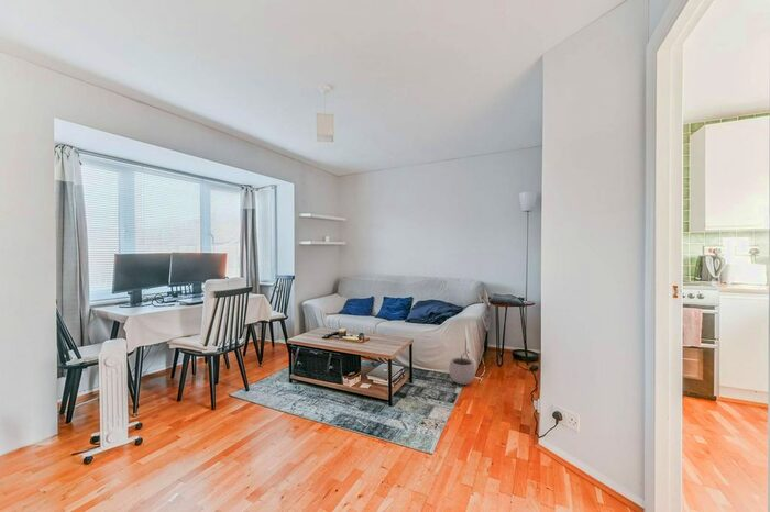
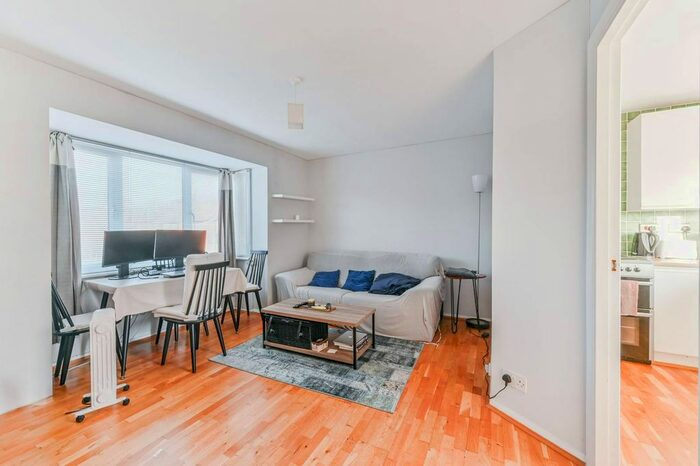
- plant pot (461, 367)
